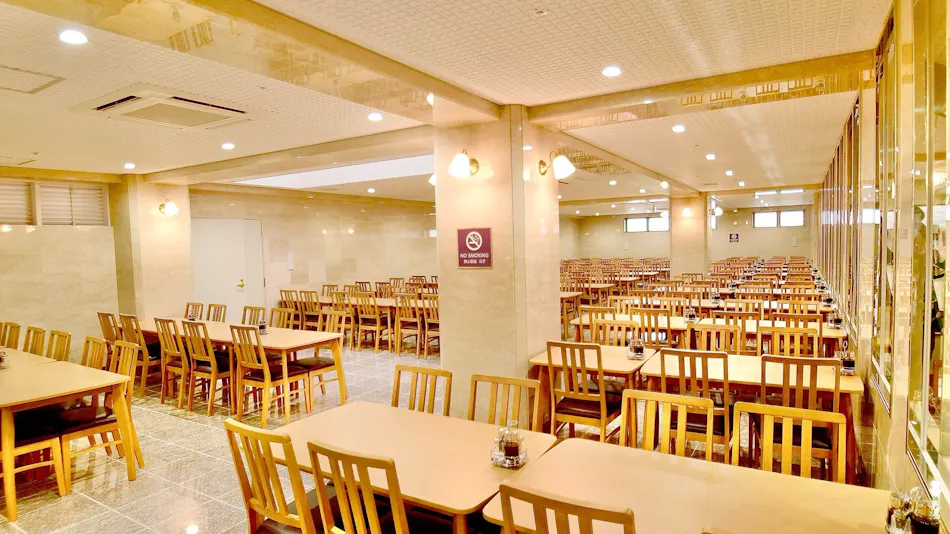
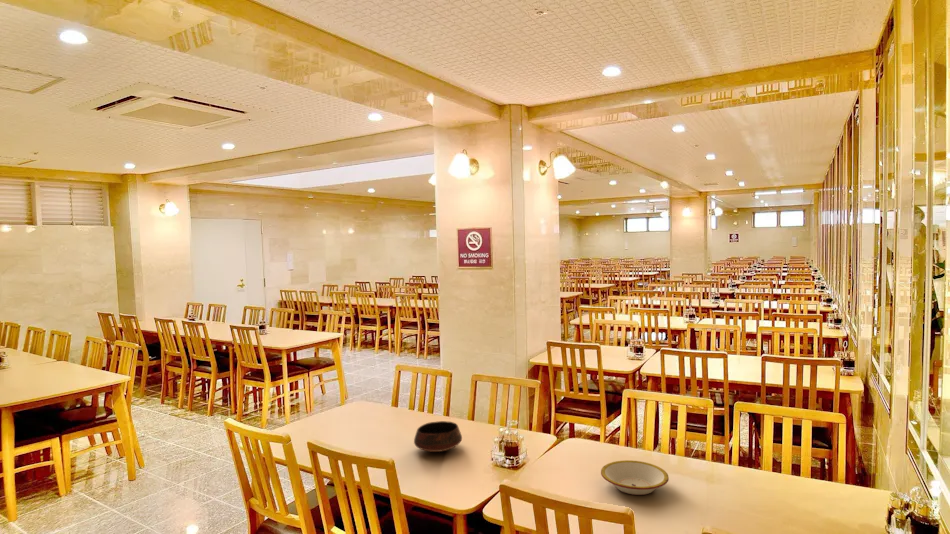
+ bowl (438, 438)
+ bowl (634, 480)
